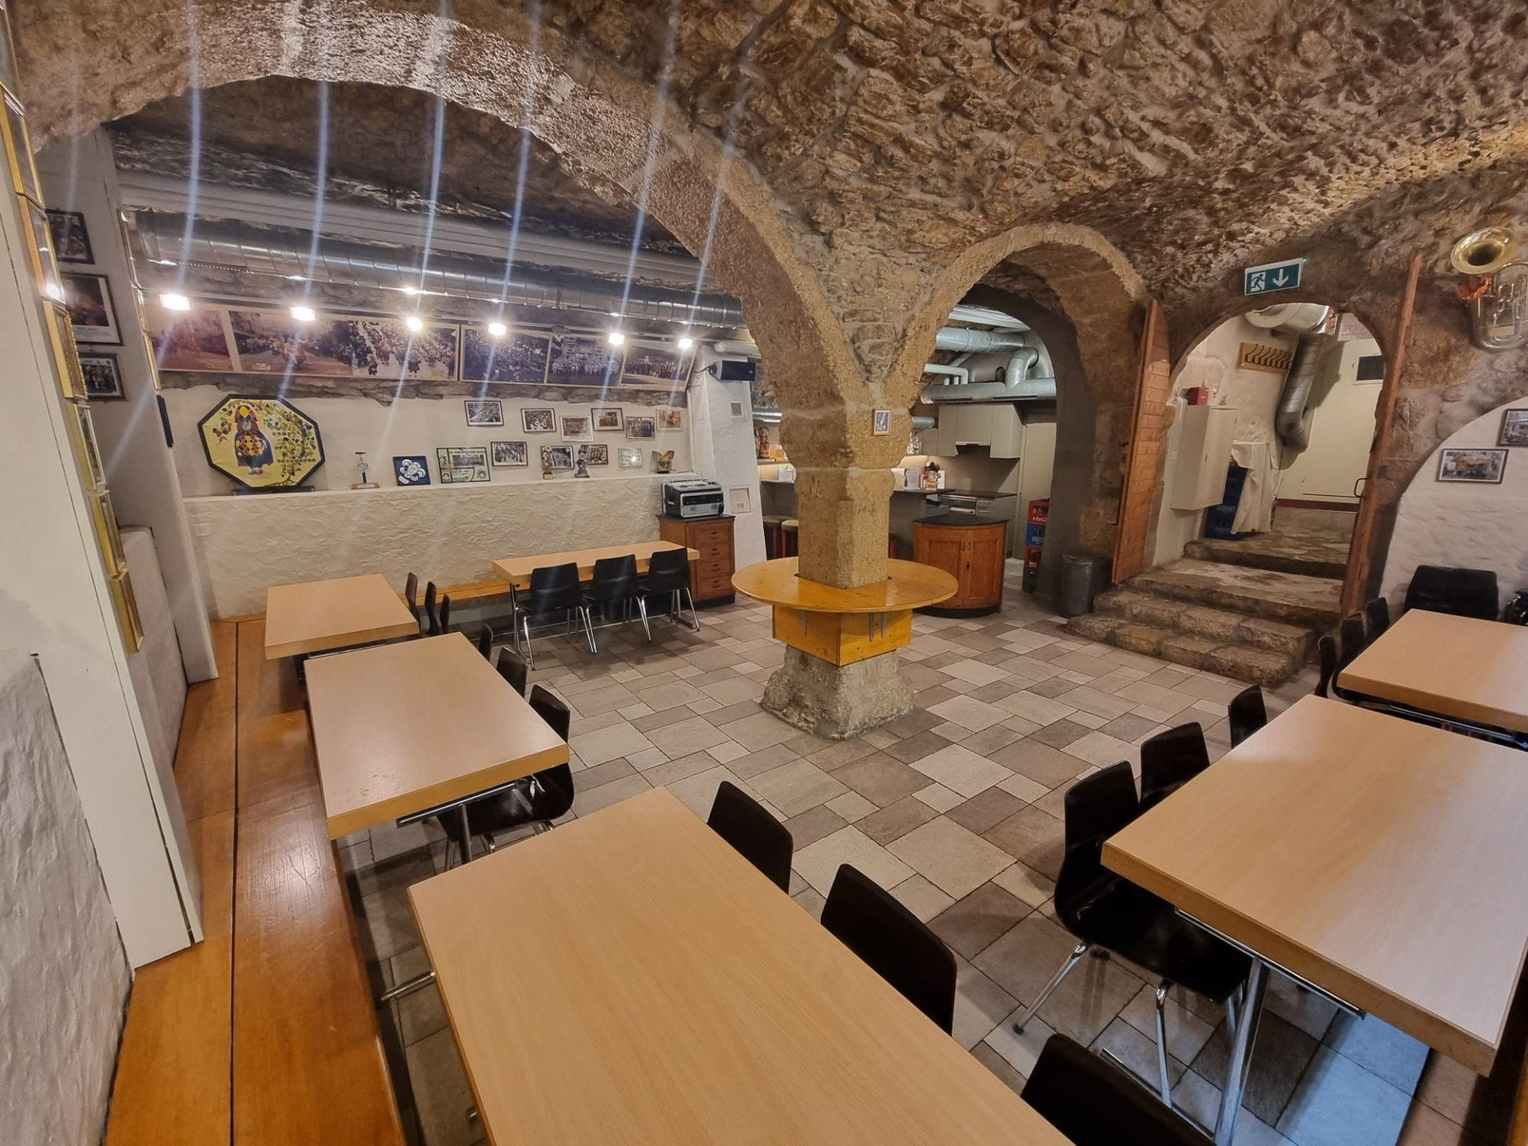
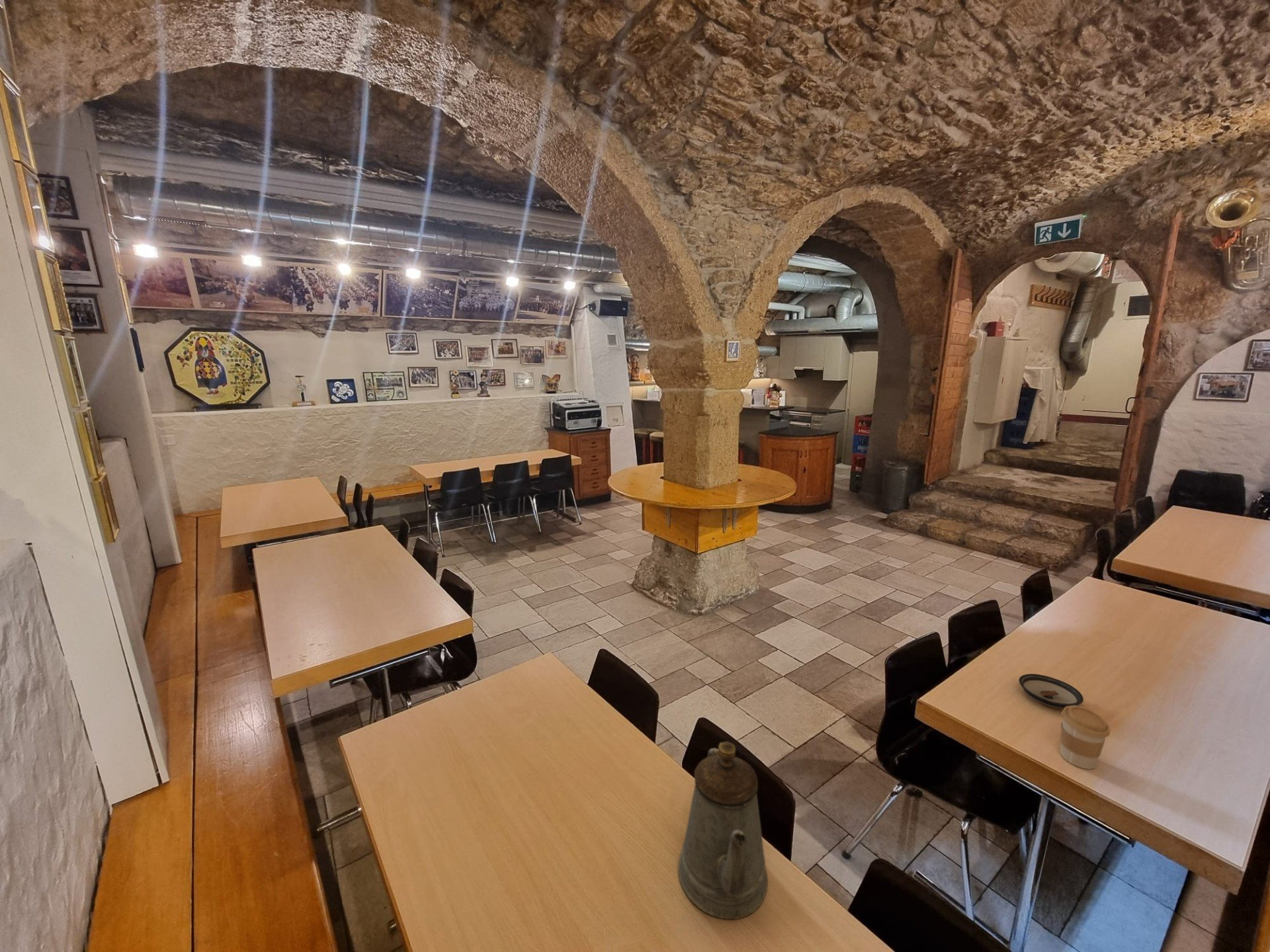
+ coffee cup (1082, 736)
+ coffee pot (724, 813)
+ saucer (1049, 694)
